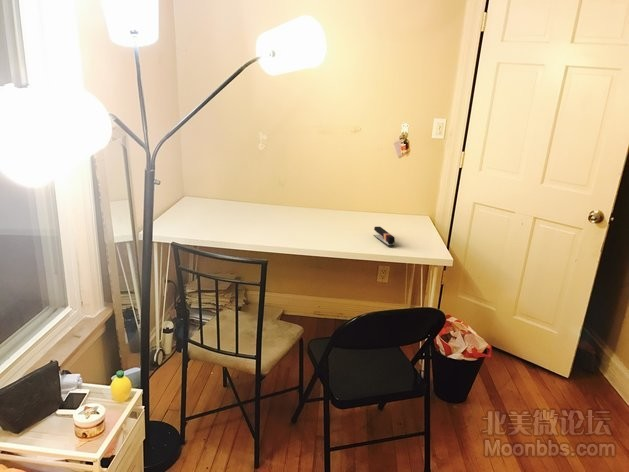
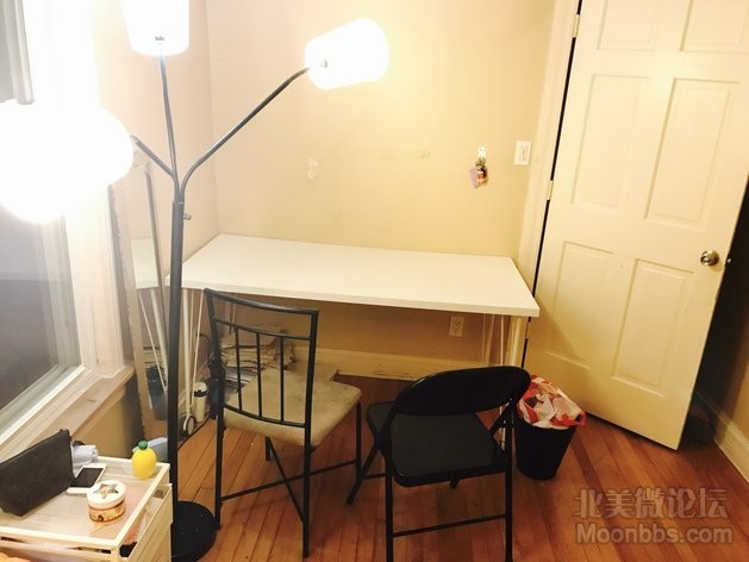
- stapler (384, 235)
